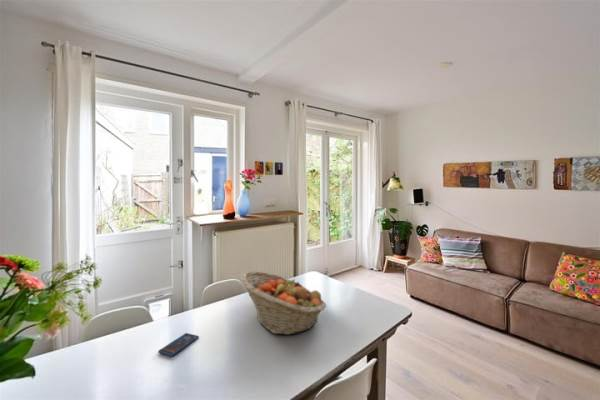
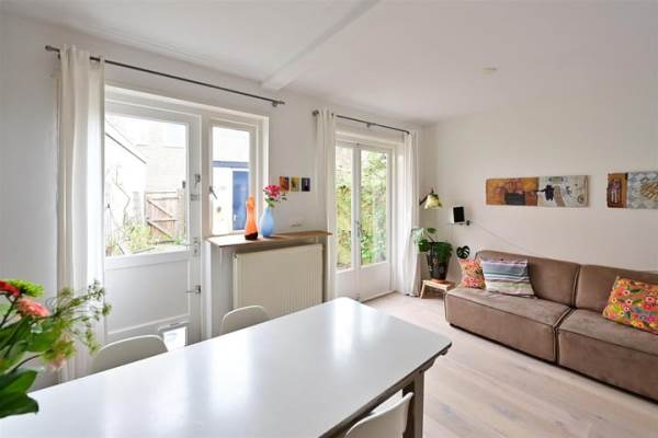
- fruit basket (282, 296)
- smartphone (179, 343)
